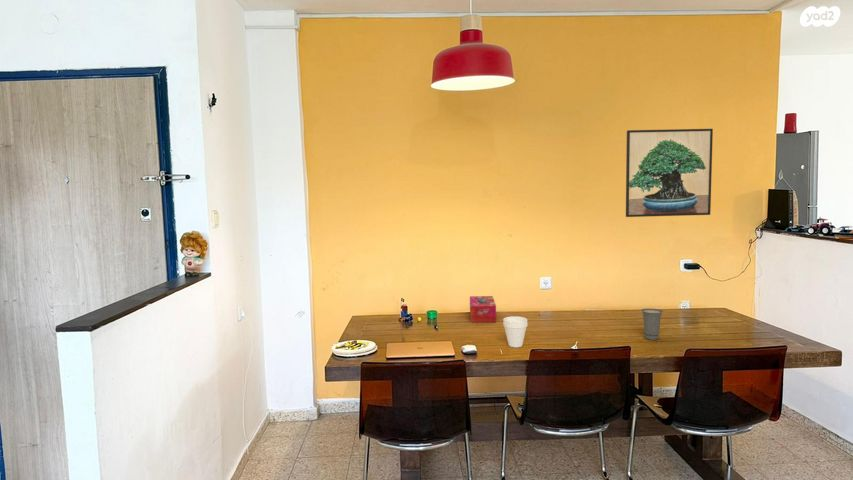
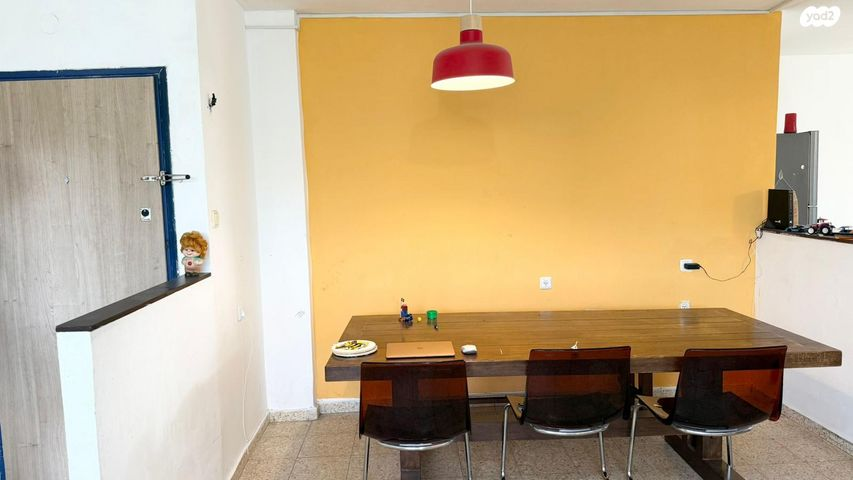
- cup (651, 324)
- cup (515, 332)
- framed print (668, 173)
- tissue box (482, 308)
